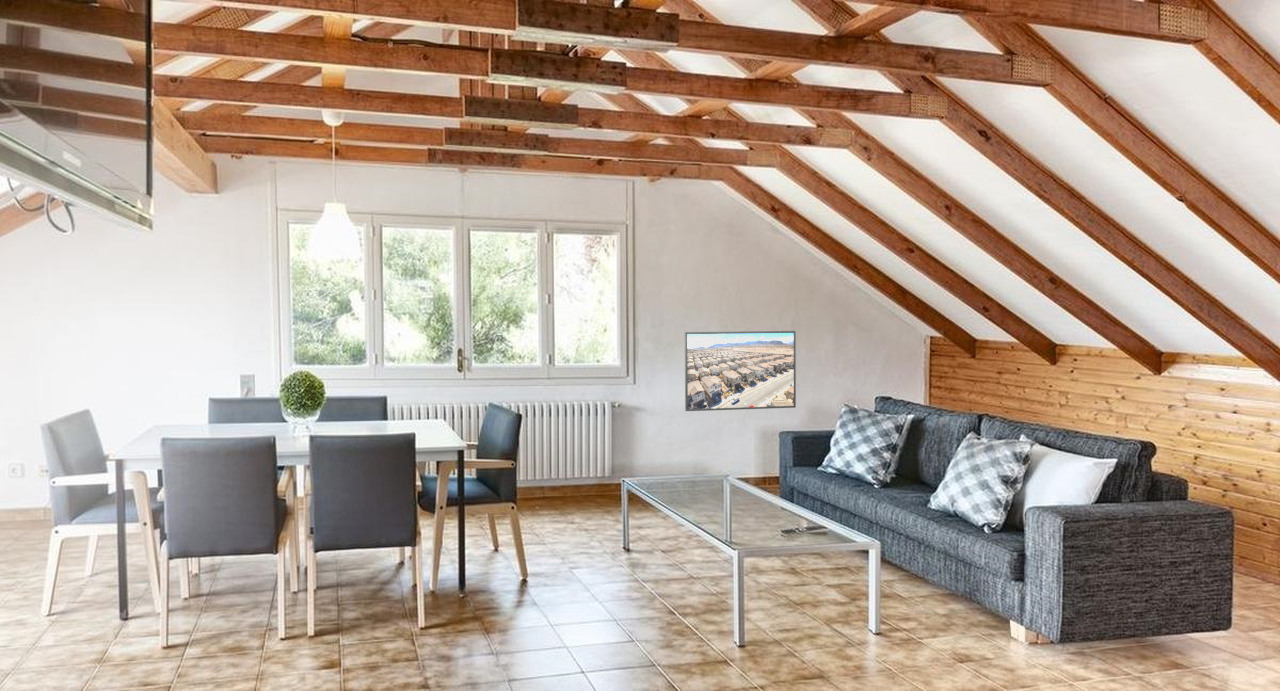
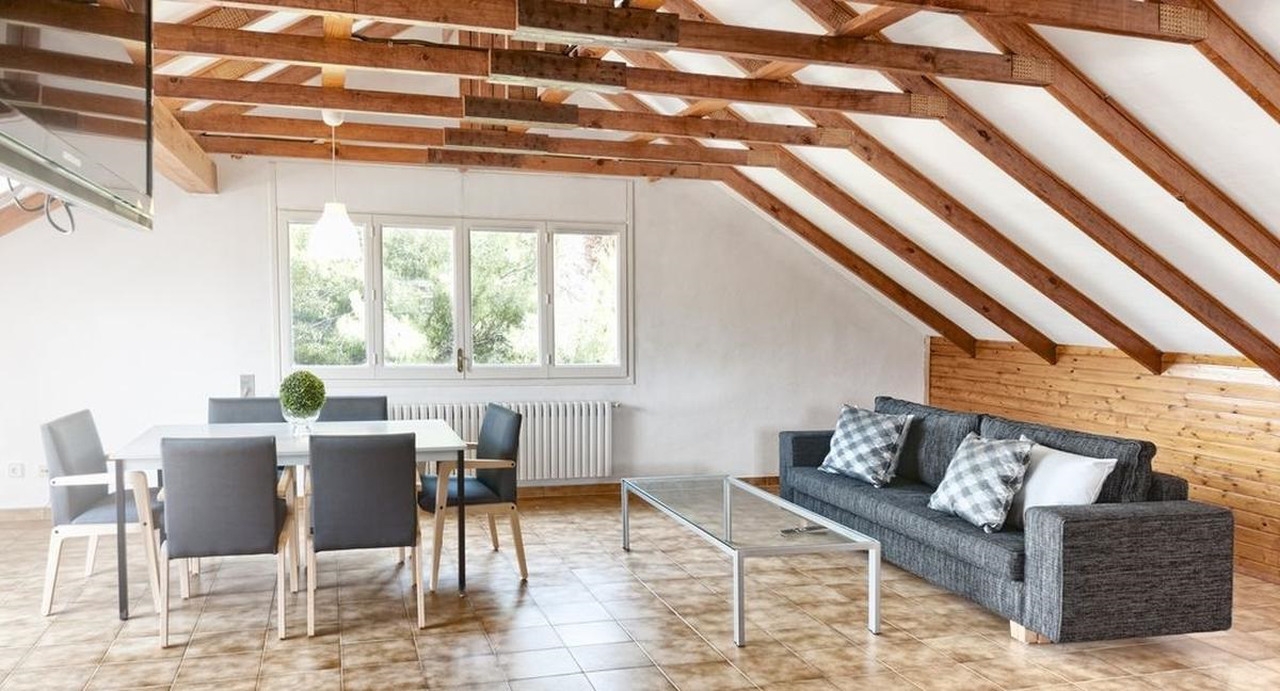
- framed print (741, 370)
